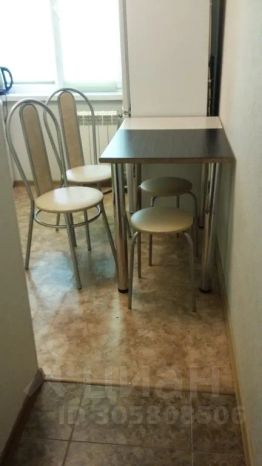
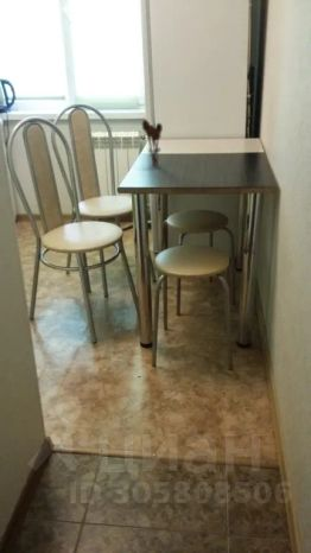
+ utensil holder (152, 142)
